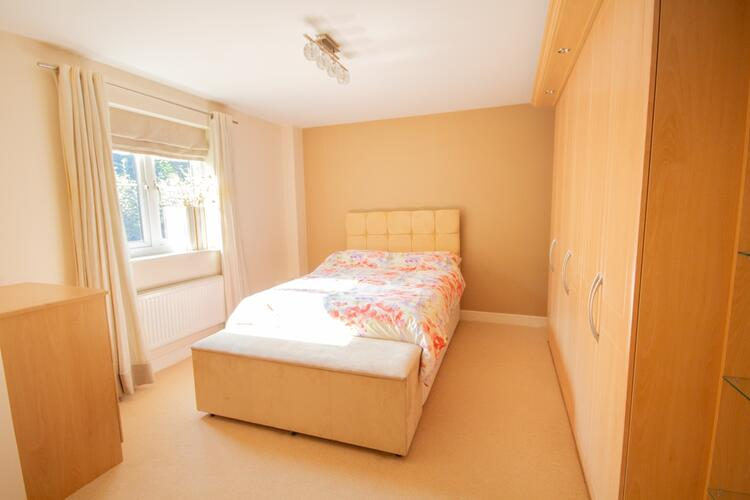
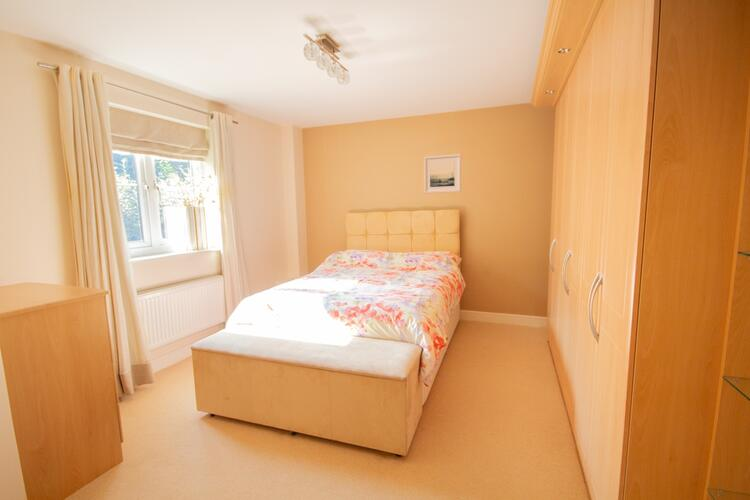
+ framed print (442, 174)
